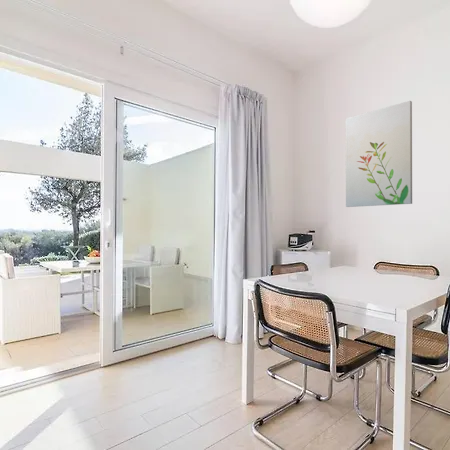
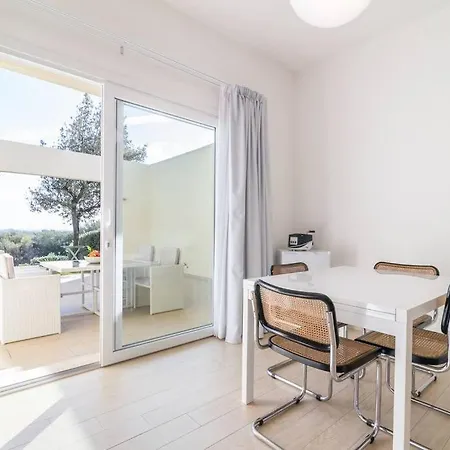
- wall art (376, 157)
